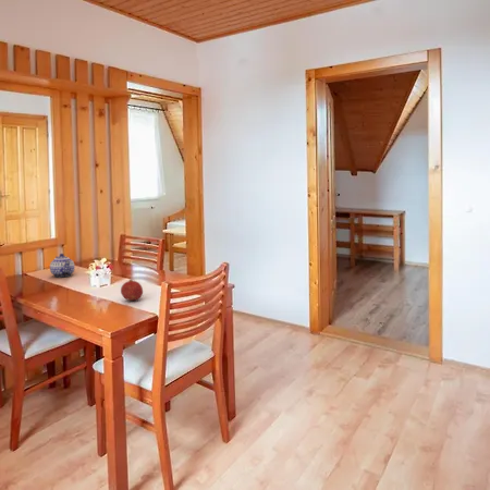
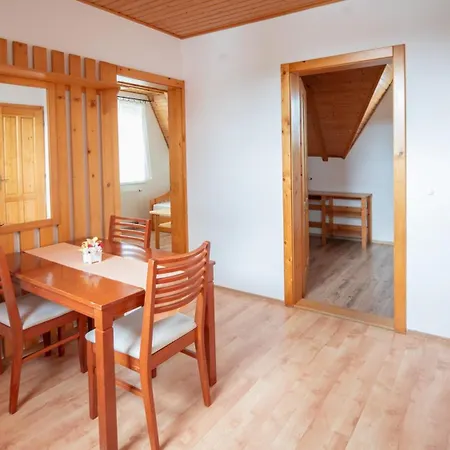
- fruit (132, 290)
- teapot (62, 265)
